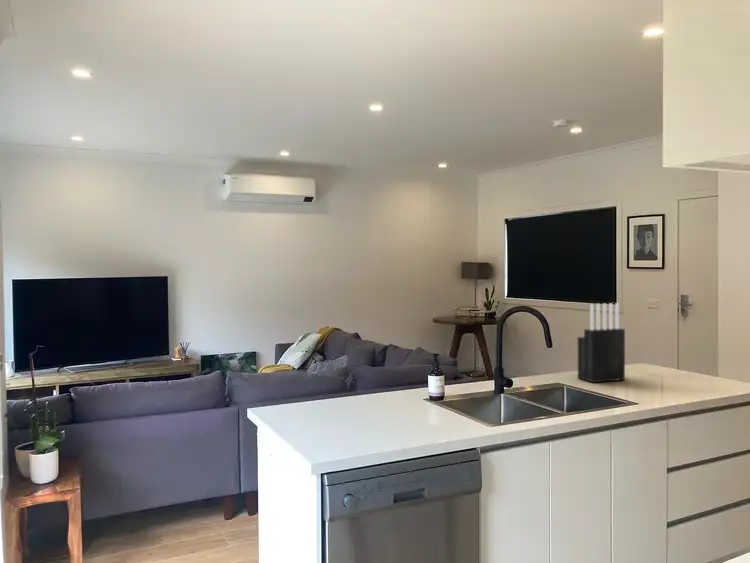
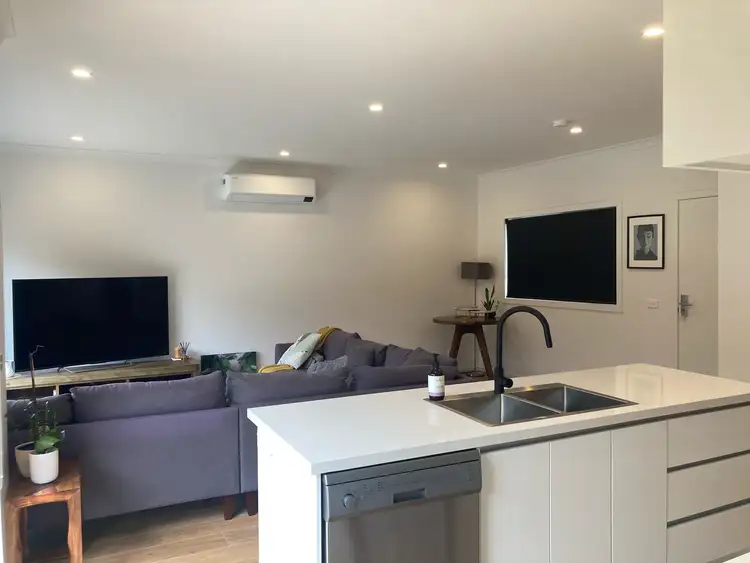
- knife block (599, 341)
